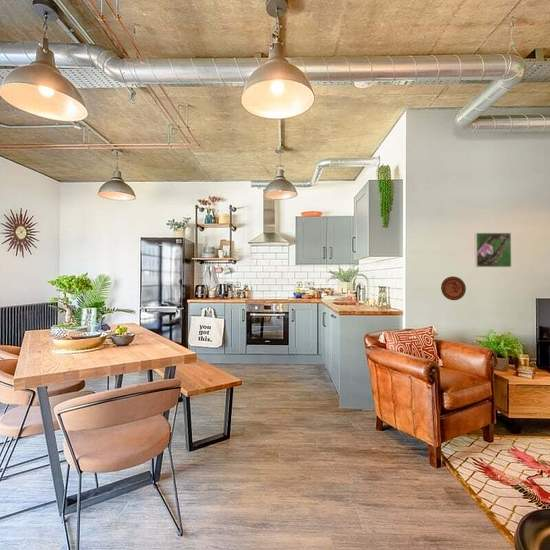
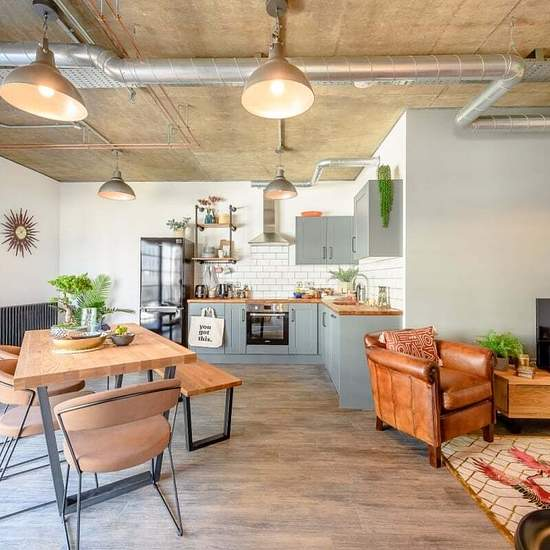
- decorative plate (453, 288)
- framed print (492, 250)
